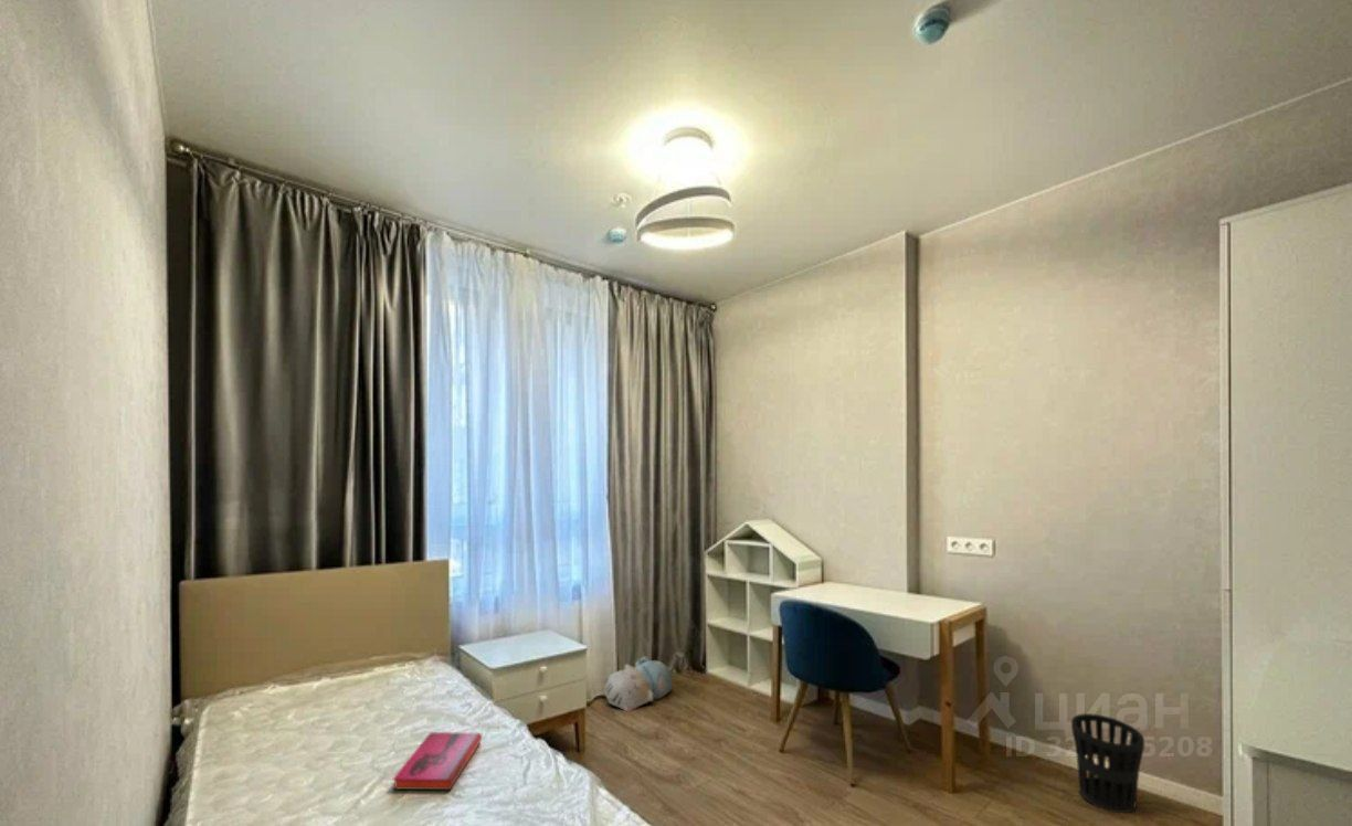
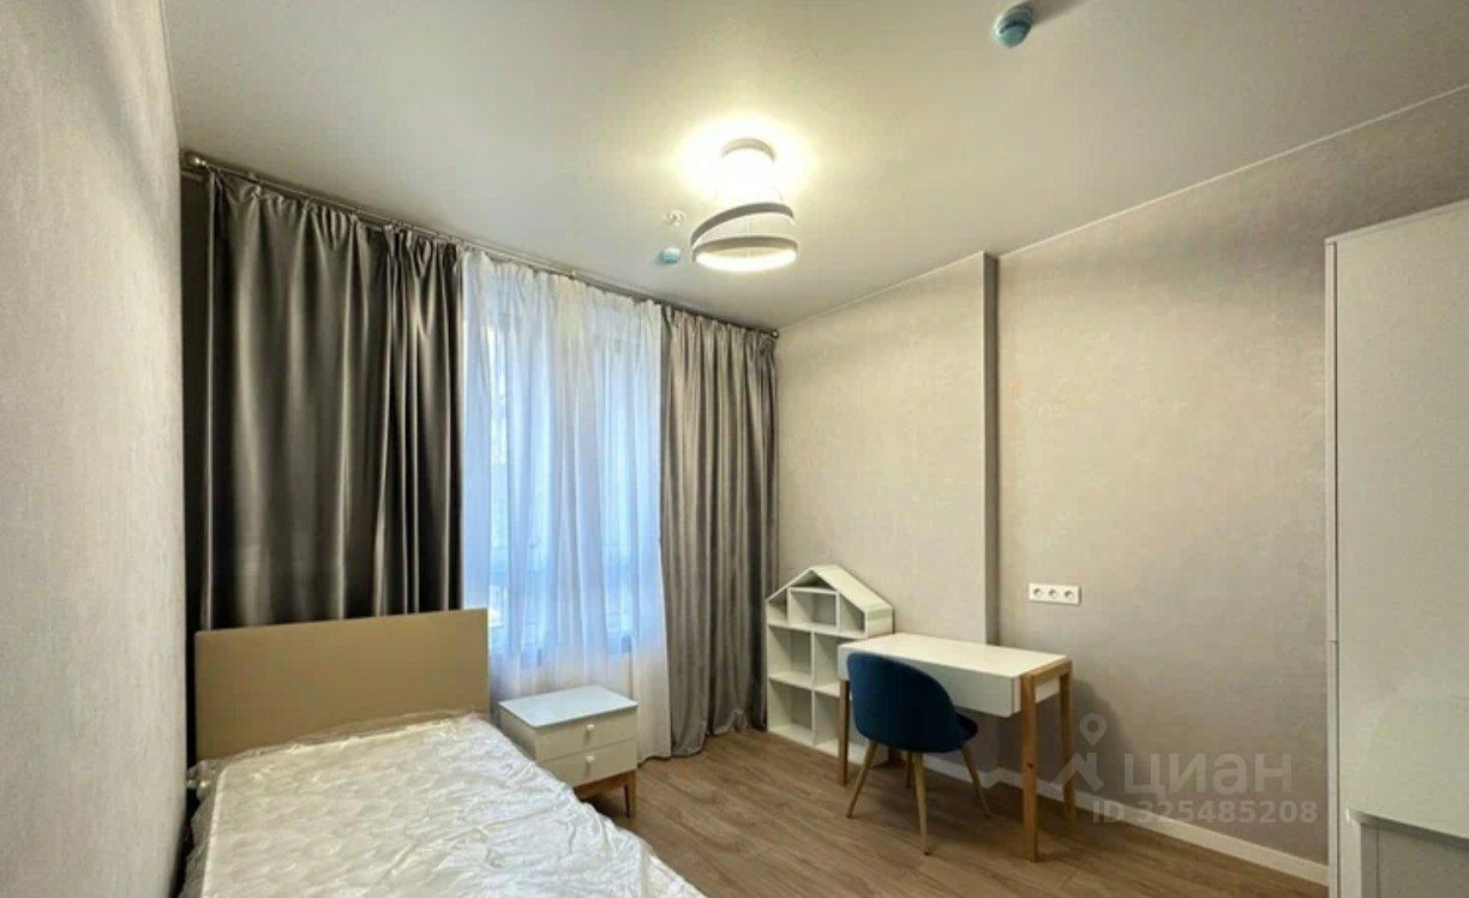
- plush toy (638, 682)
- hardback book (440, 759)
- wastebasket (1108, 763)
